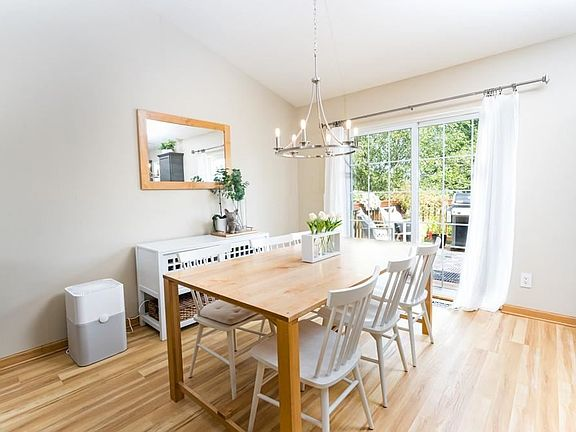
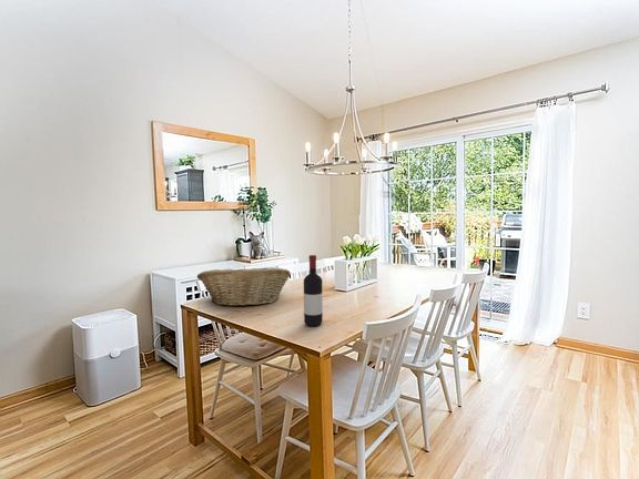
+ fruit basket (245, 282)
+ wine bottle (313, 289)
